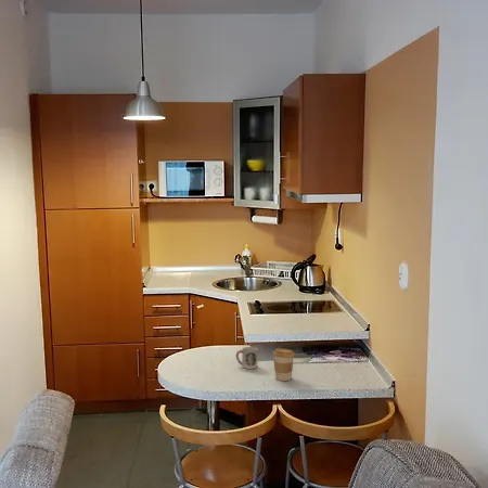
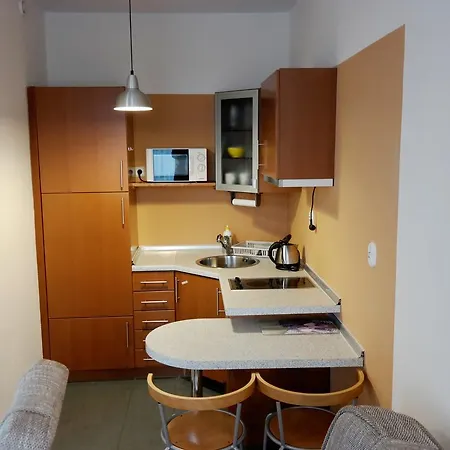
- cup (246, 357)
- coffee cup (283, 363)
